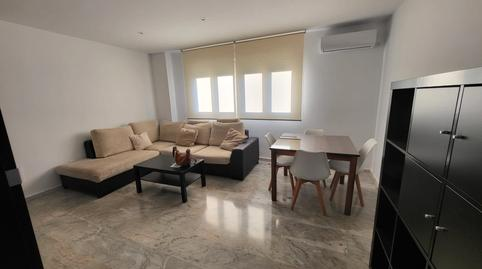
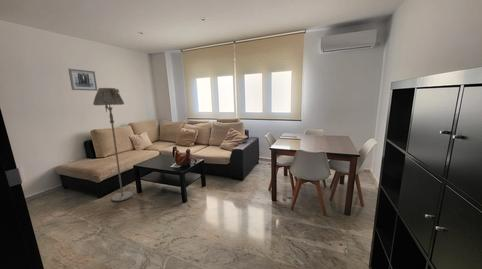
+ floor lamp (115, 145)
+ wall art (83, 80)
